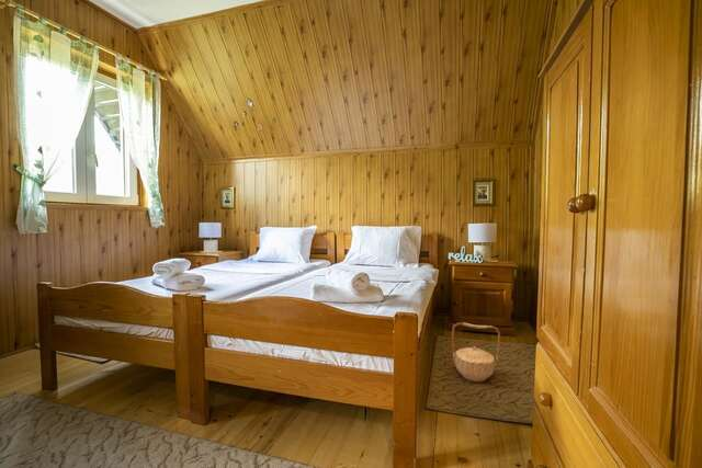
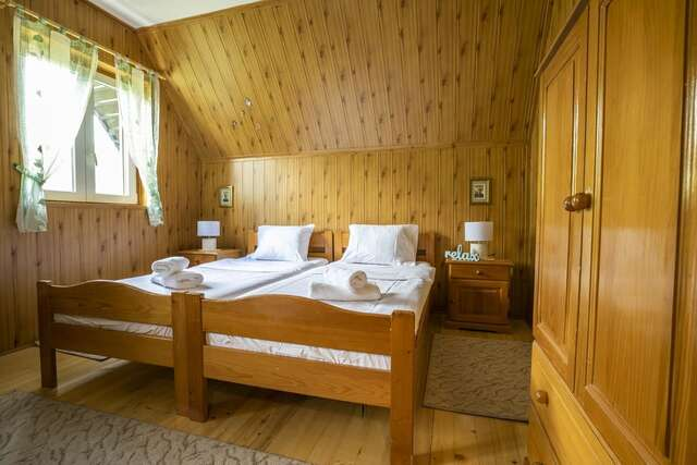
- basket (475, 350)
